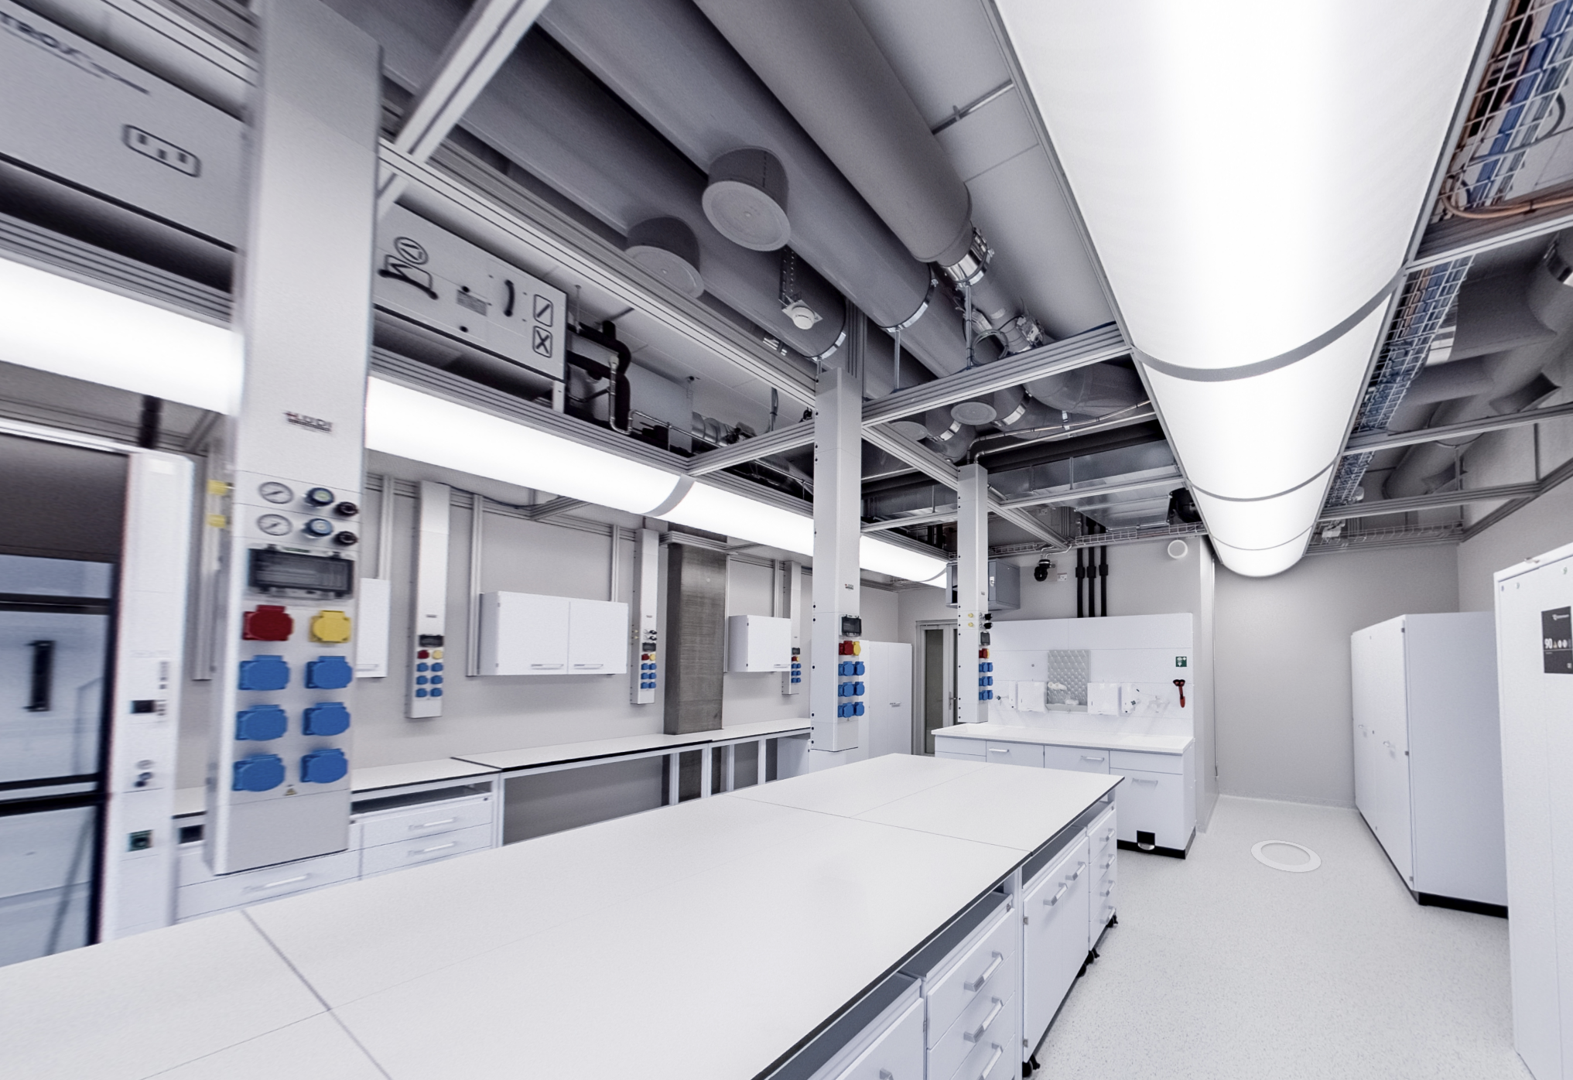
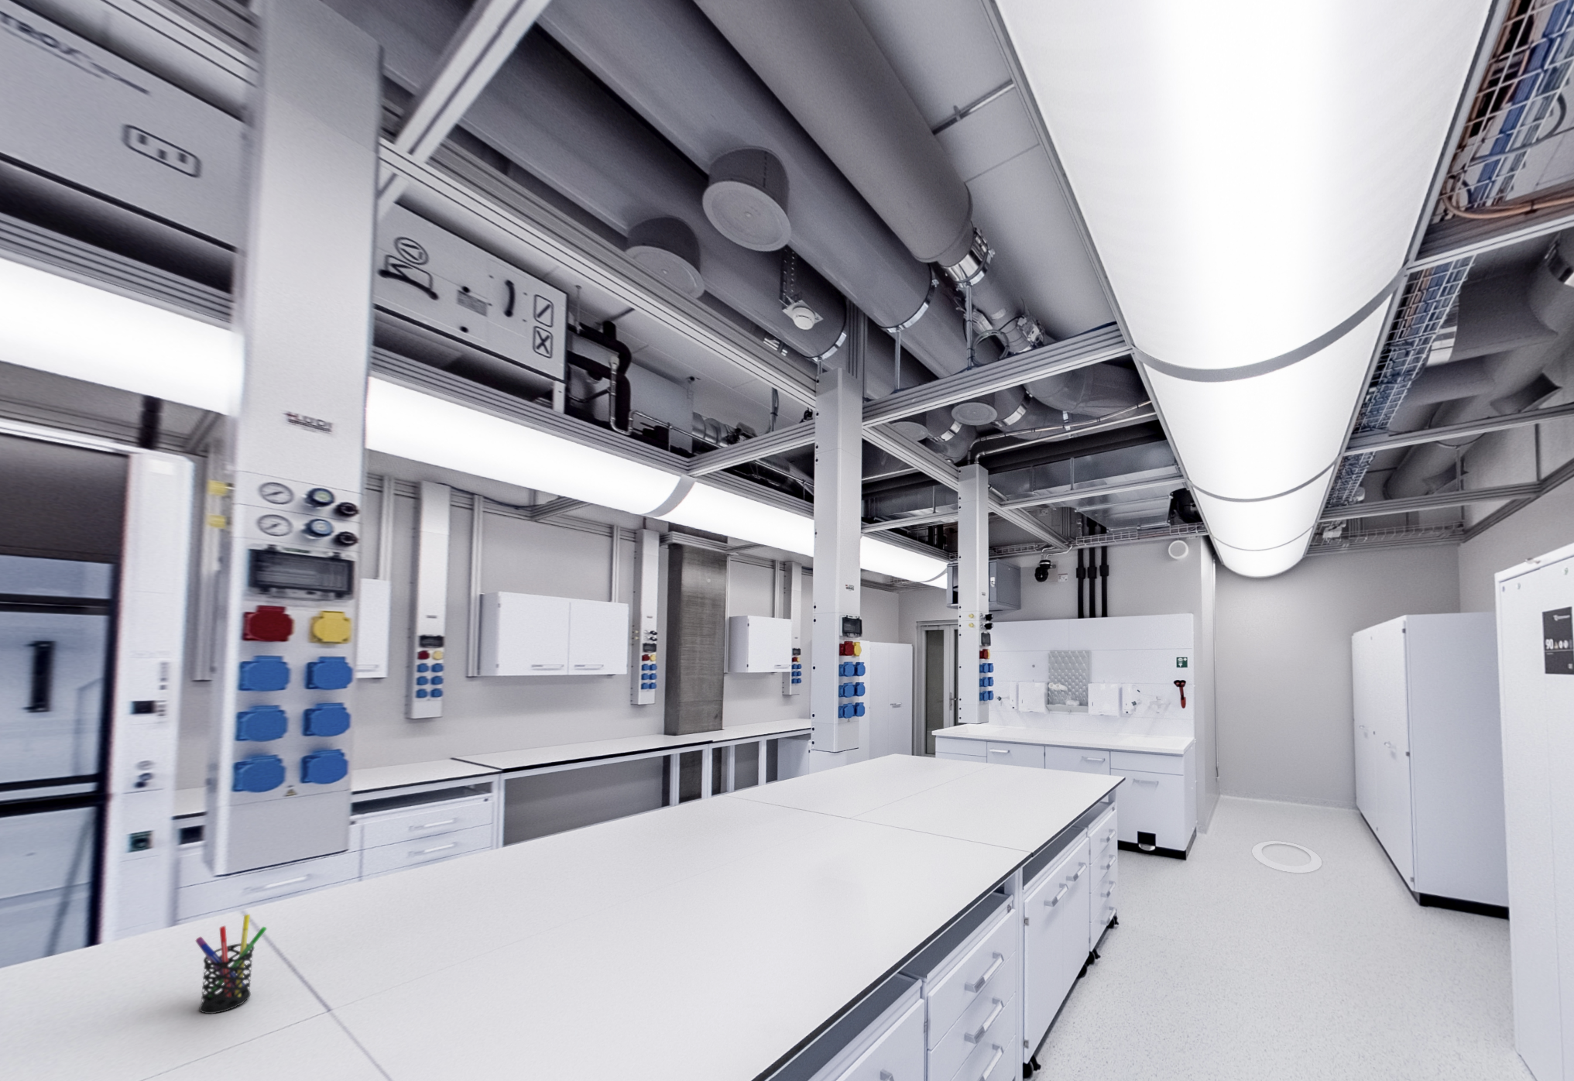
+ pen holder (233, 959)
